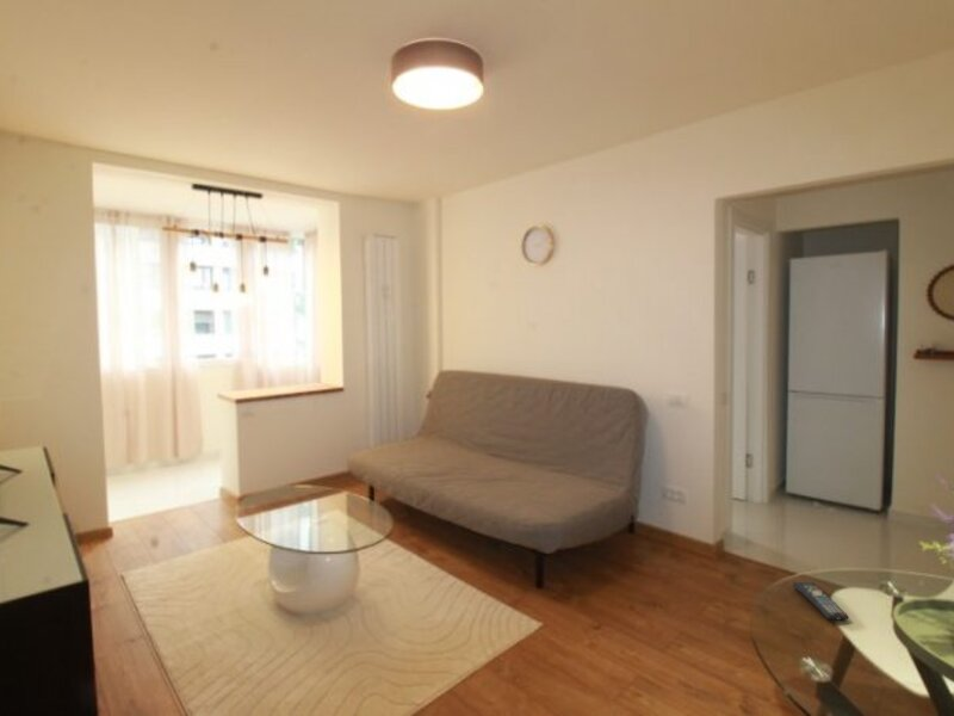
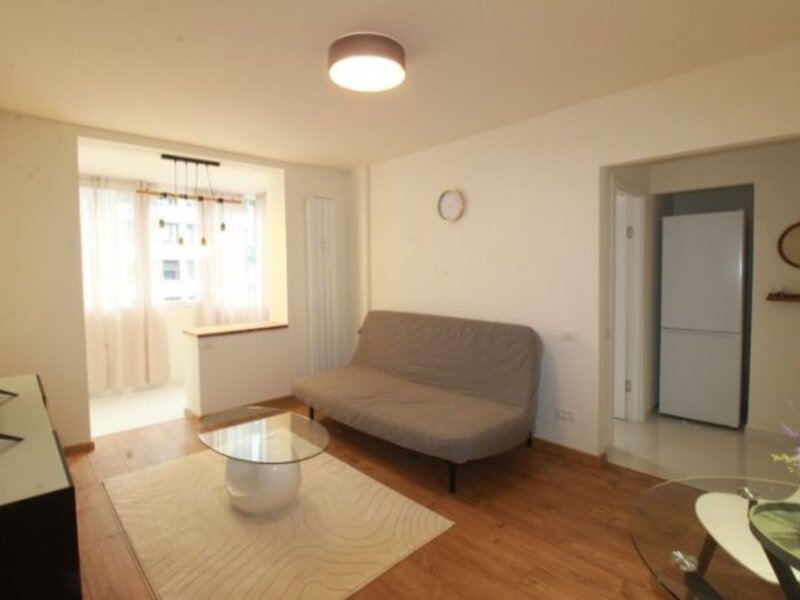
- remote control (818, 599)
